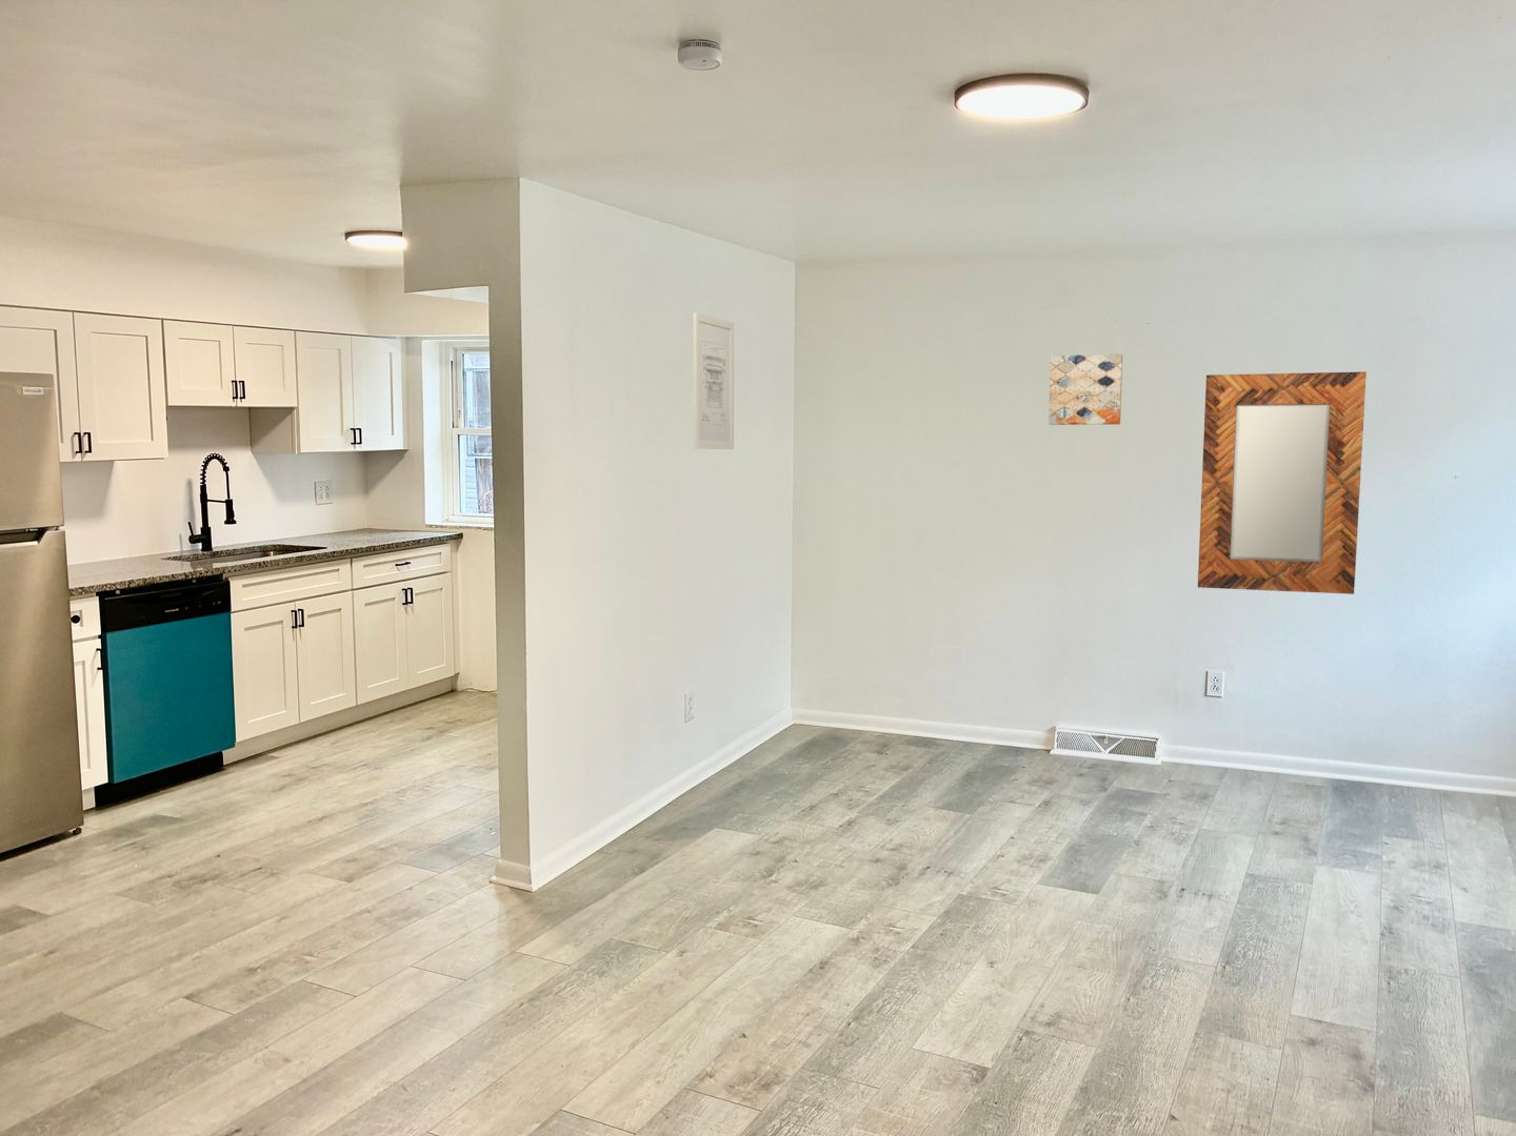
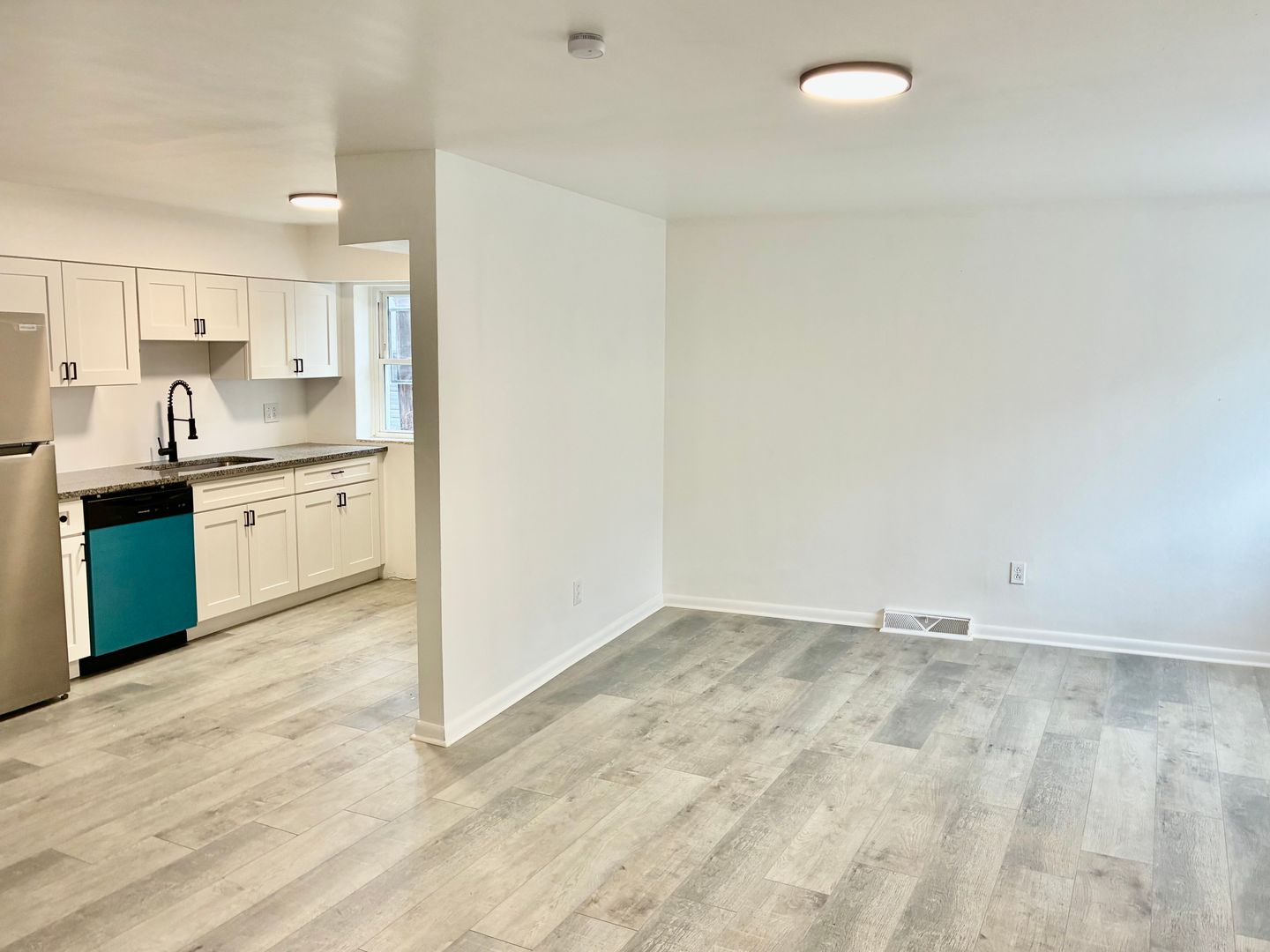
- wall art (1084, 389)
- home mirror (1278, 483)
- wall art (714, 383)
